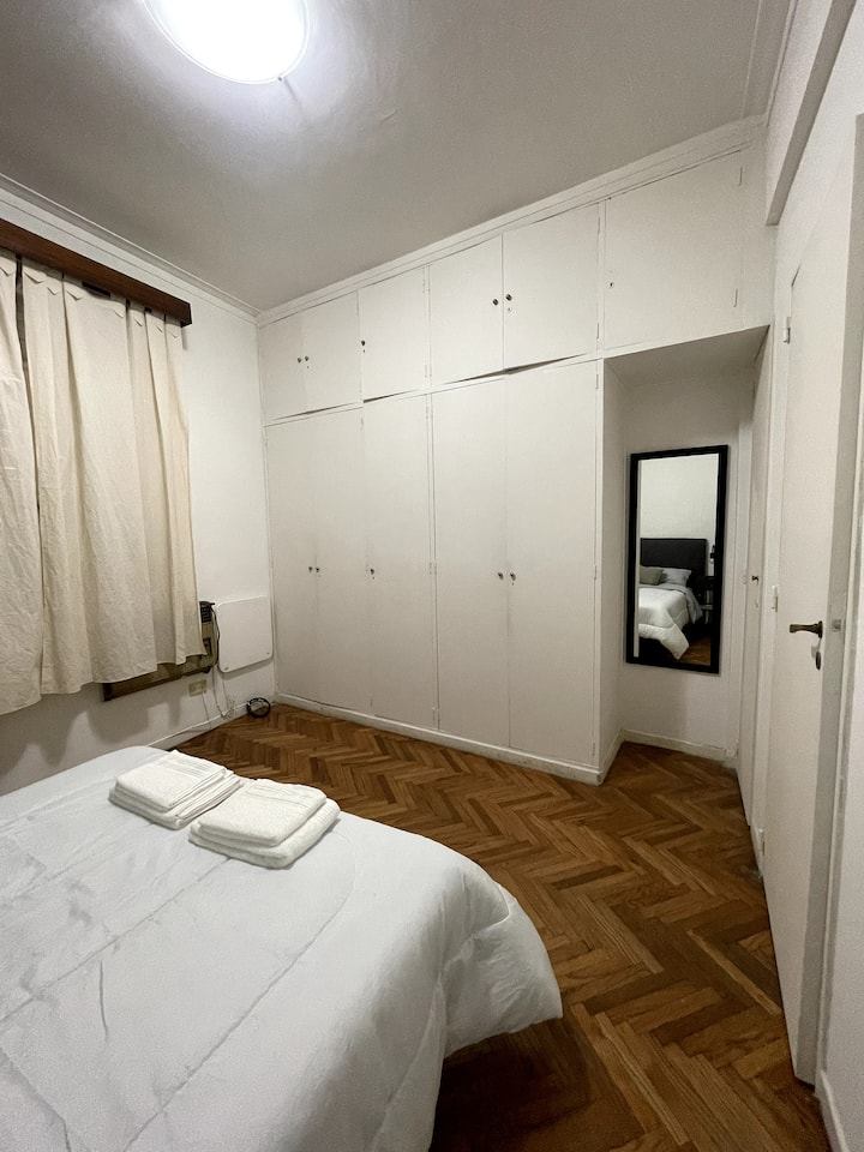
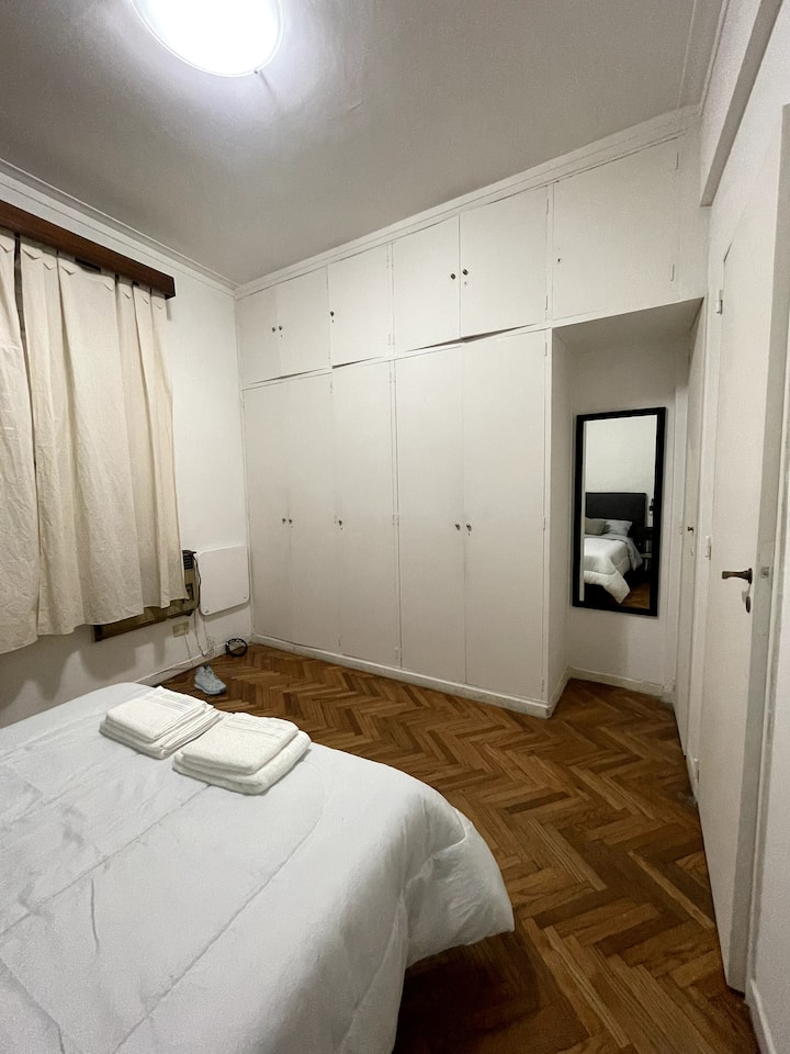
+ sneaker (208, 677)
